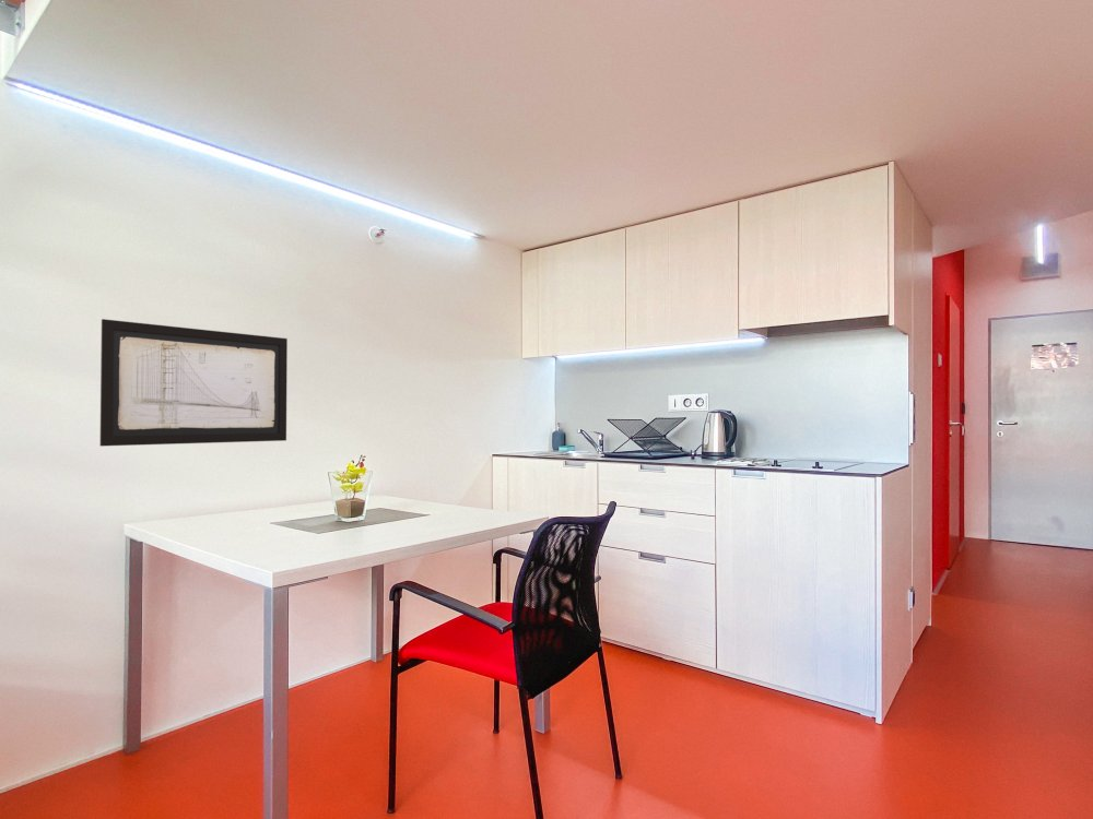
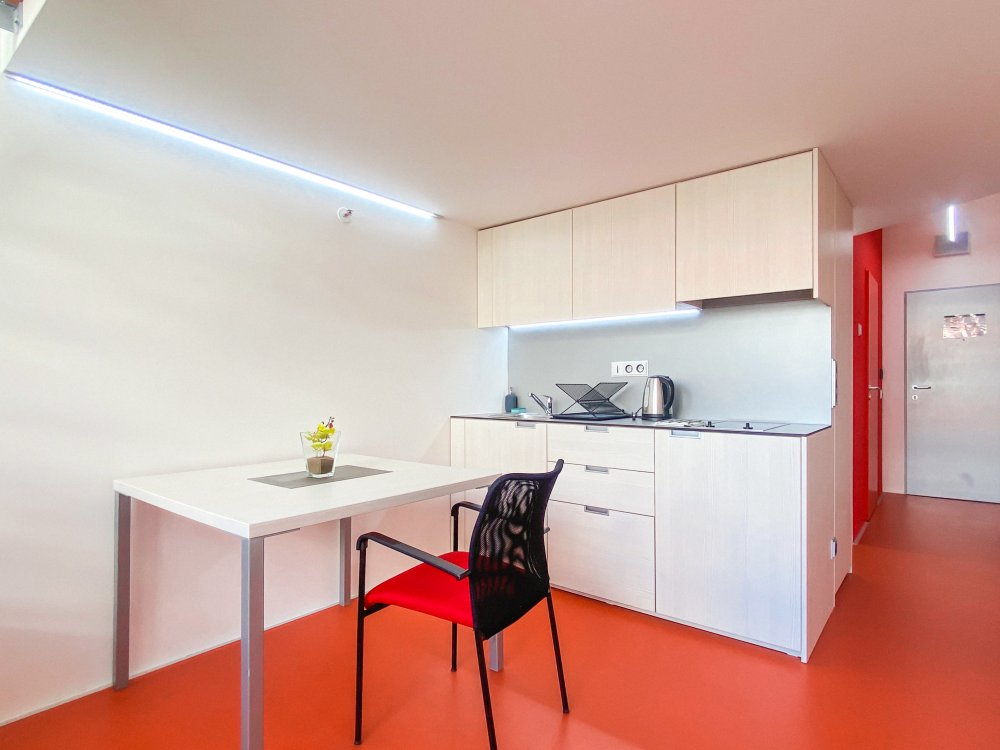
- wall art (203, 385)
